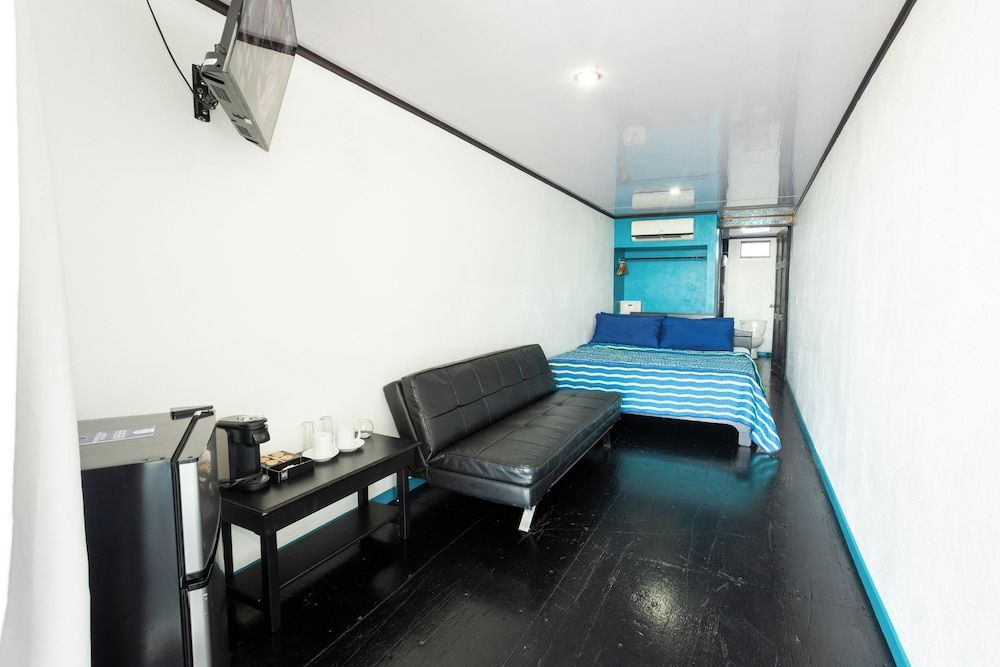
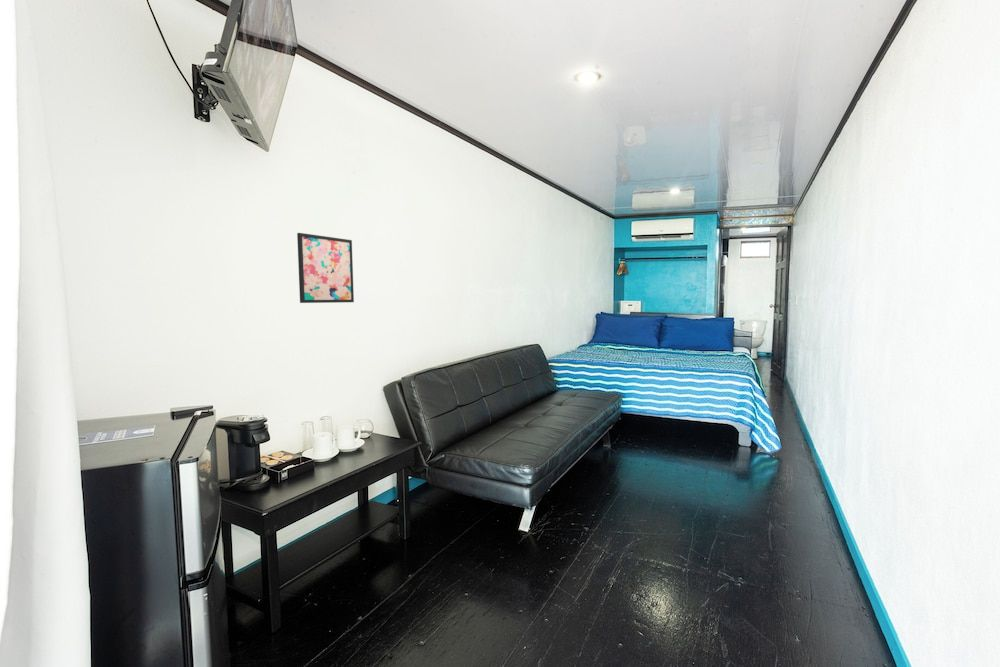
+ wall art (327, 269)
